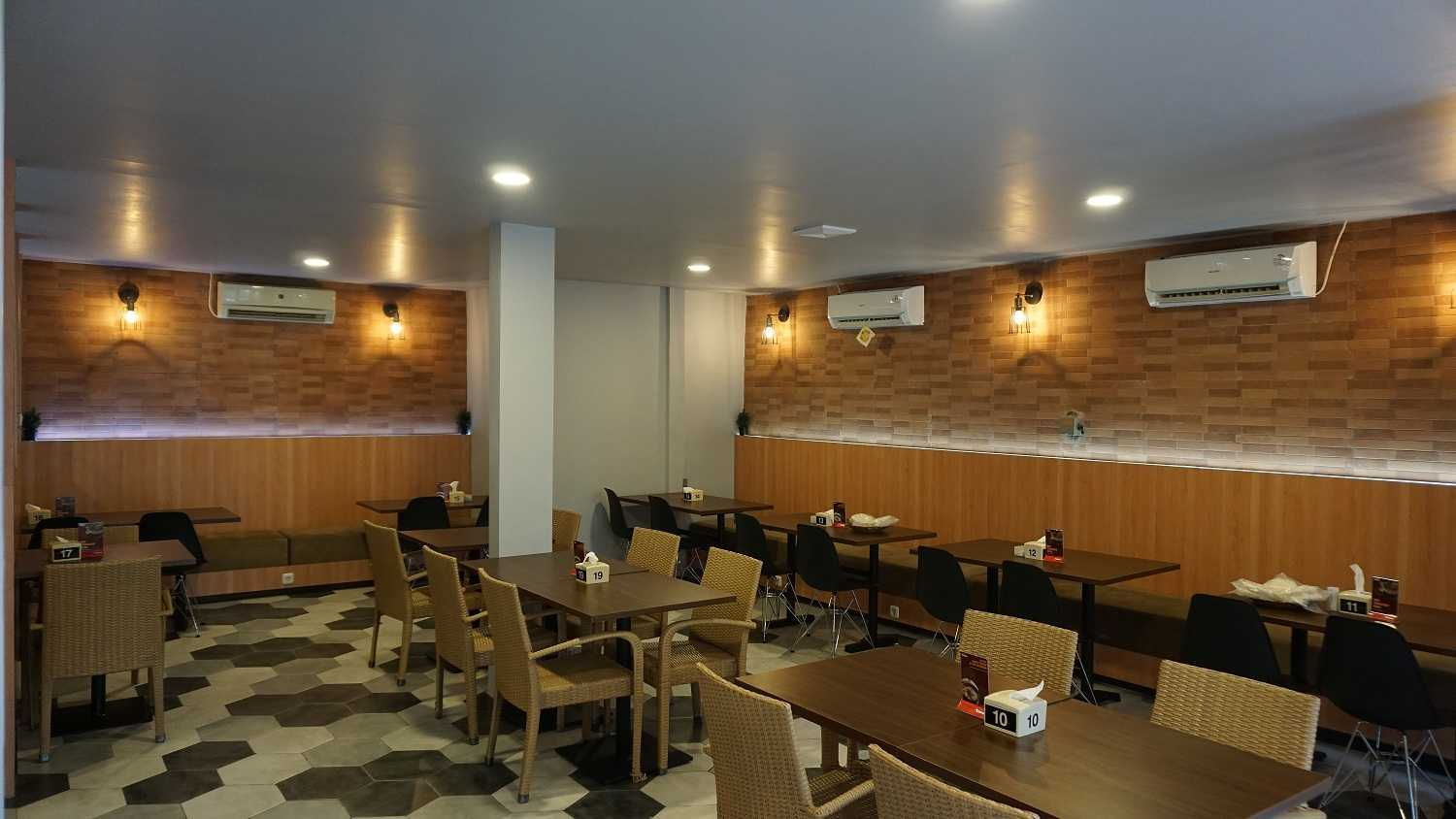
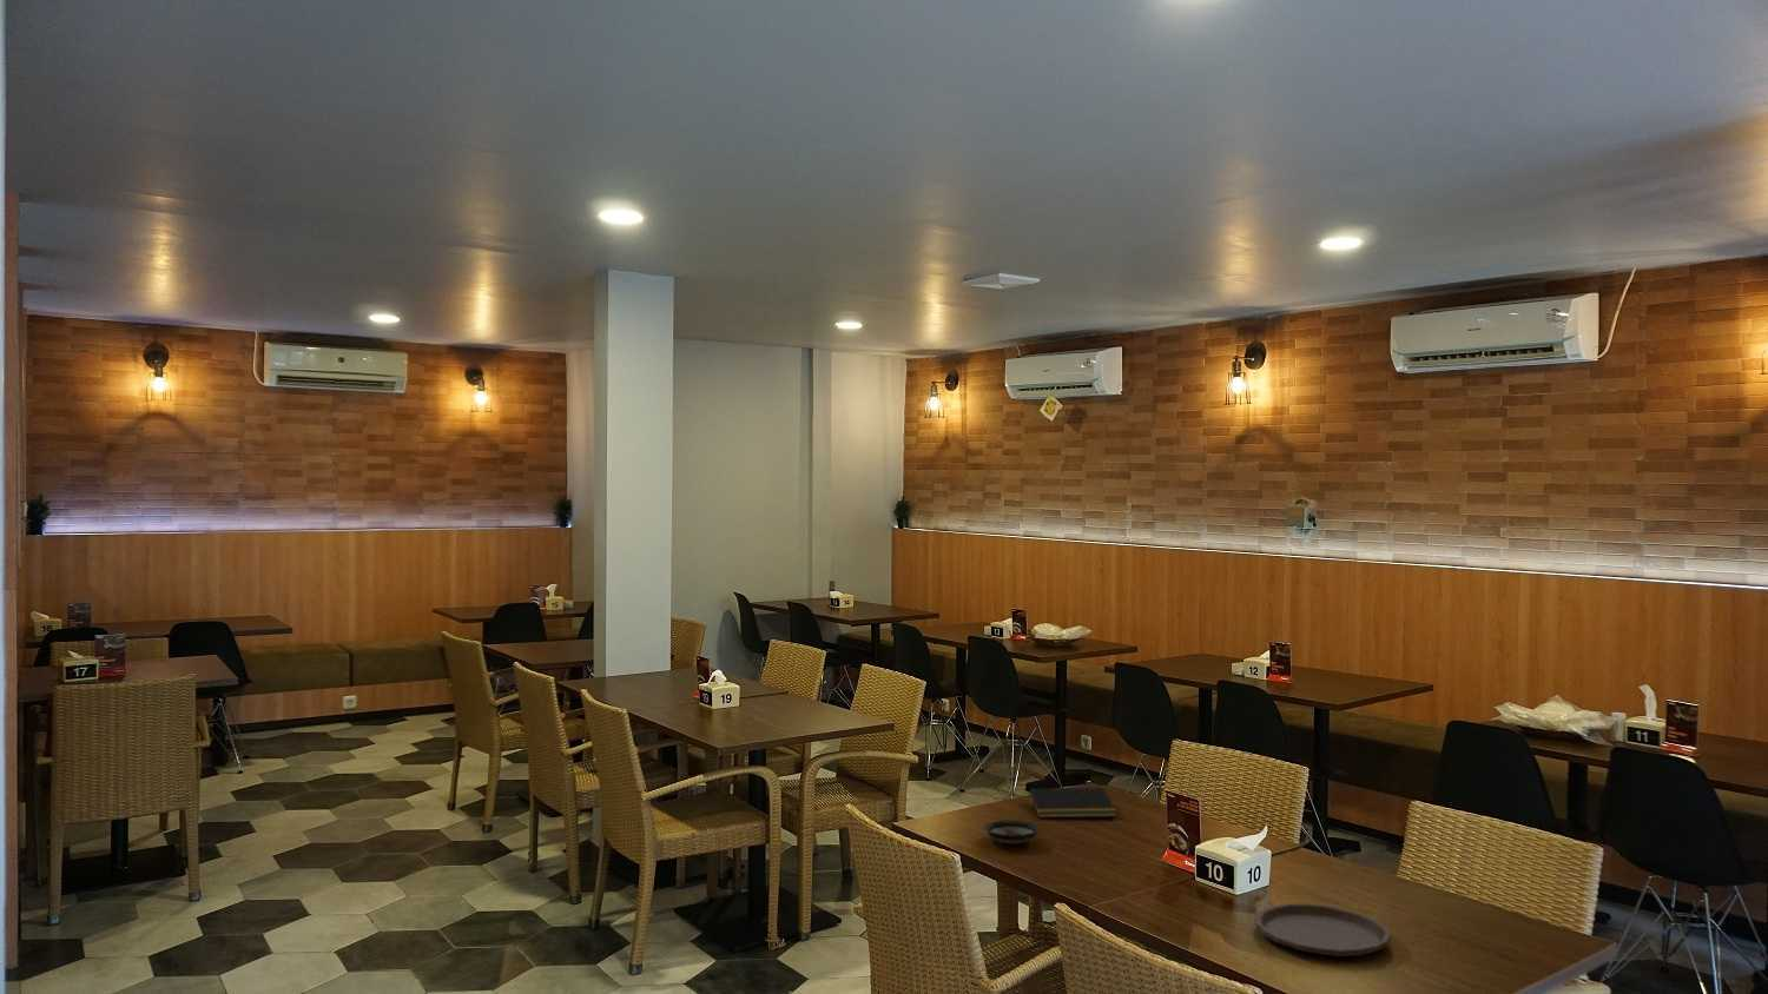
+ notepad (1071, 802)
+ plate (1321, 931)
+ saucer (1011, 834)
